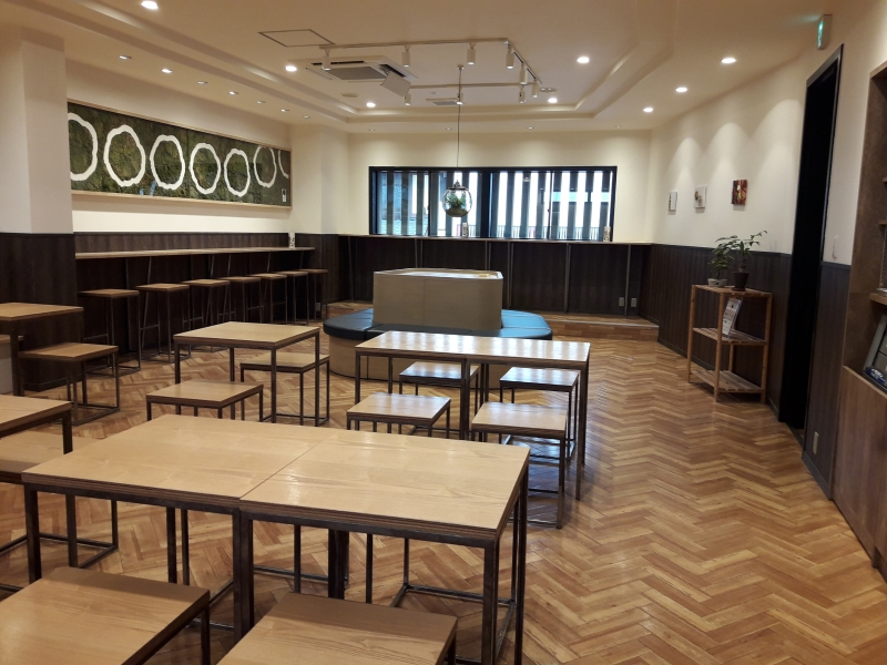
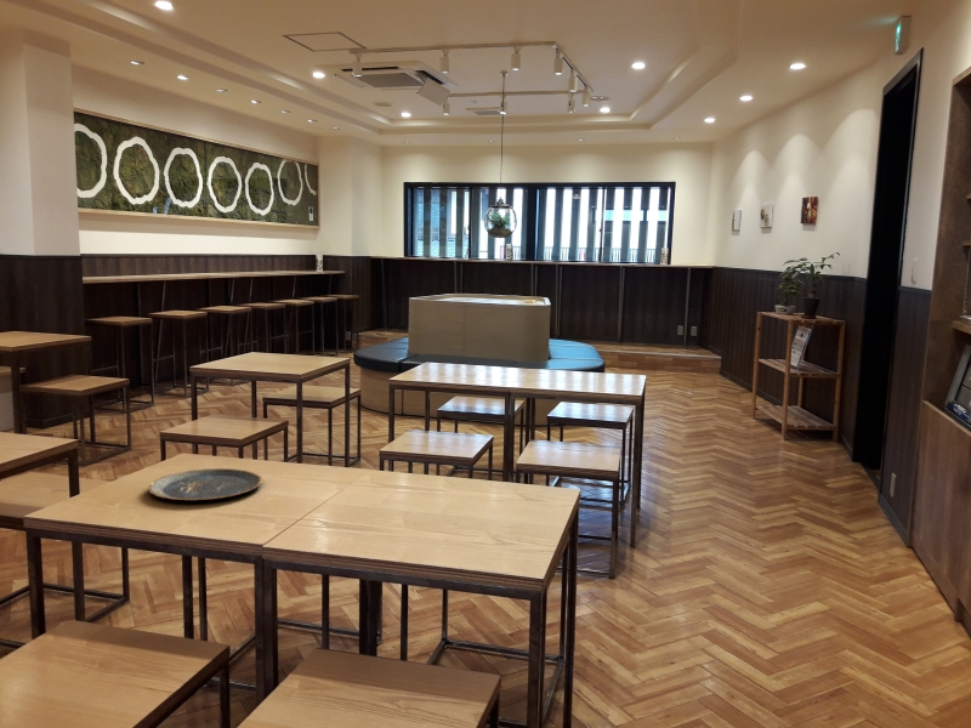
+ plate (206, 484)
